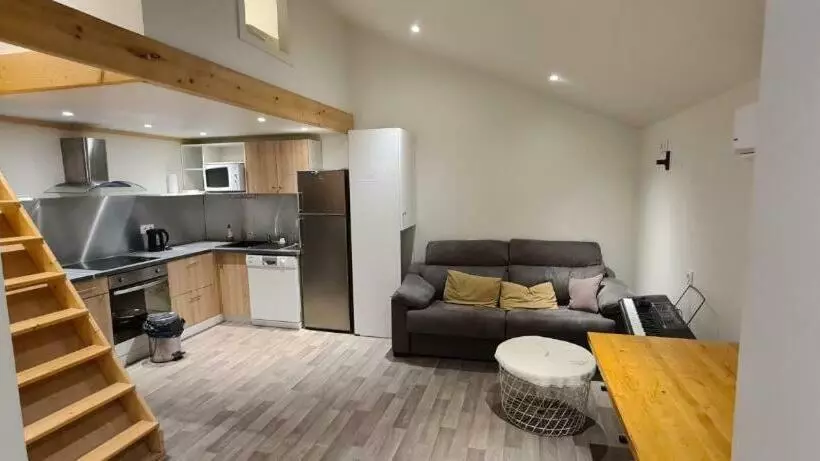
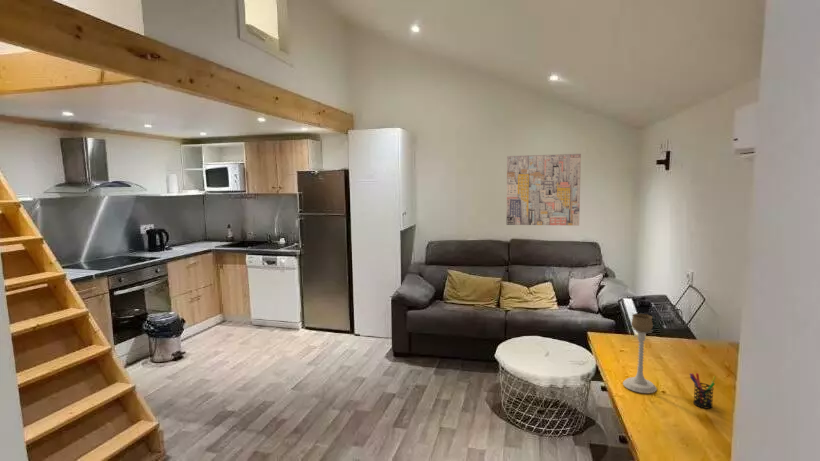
+ wall art (542, 190)
+ candle holder (640, 351)
+ pen holder (704, 389)
